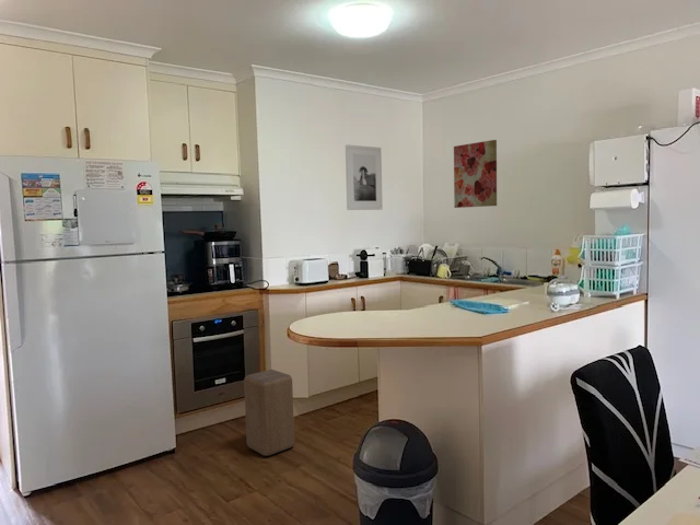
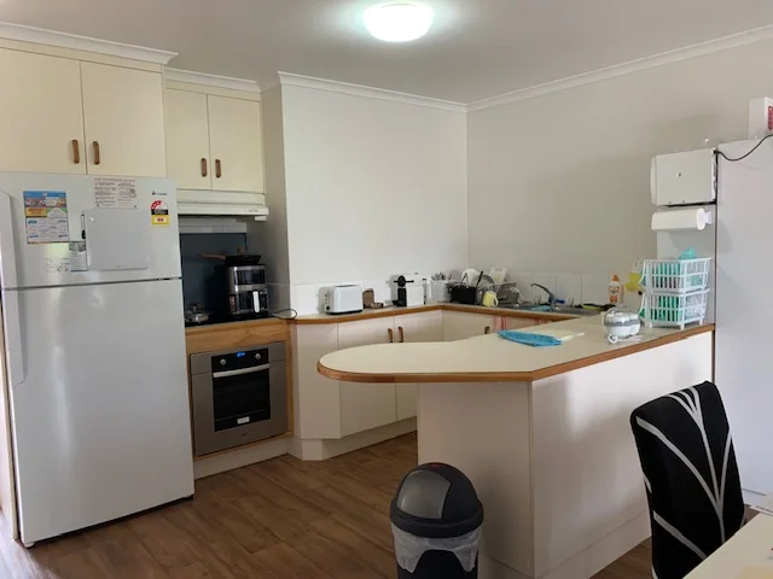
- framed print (364, 177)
- stool (269, 411)
- wall art (474, 175)
